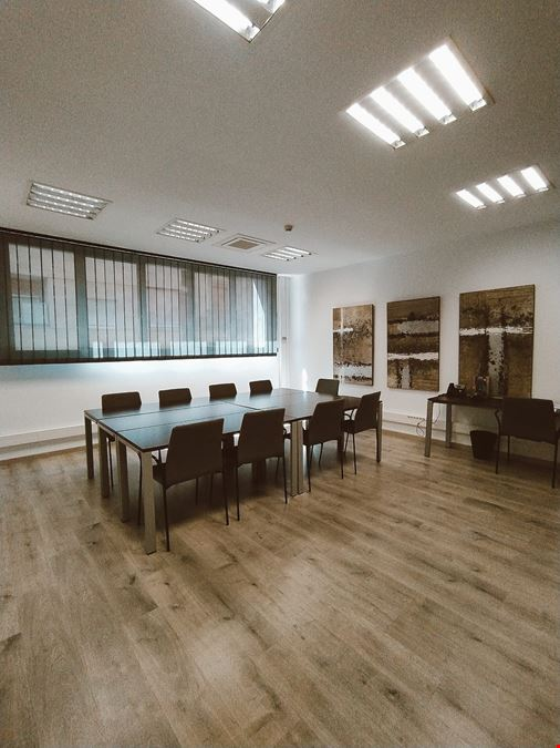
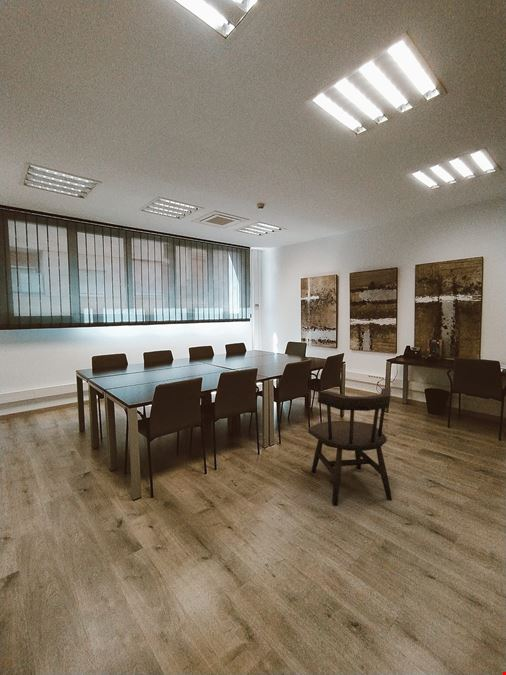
+ dining chair (350, 436)
